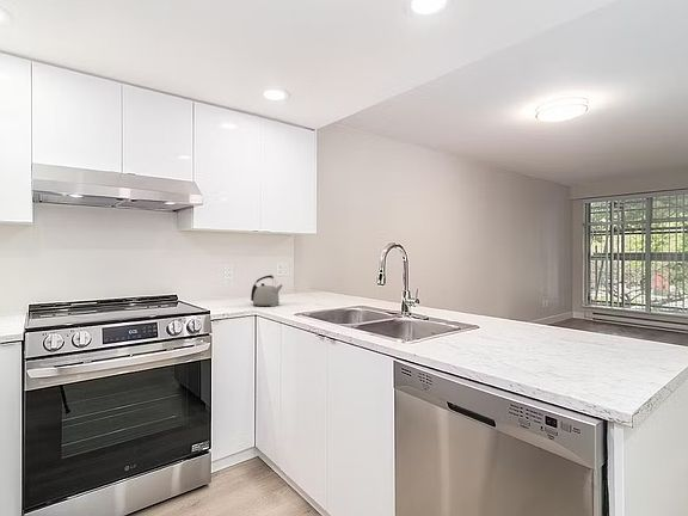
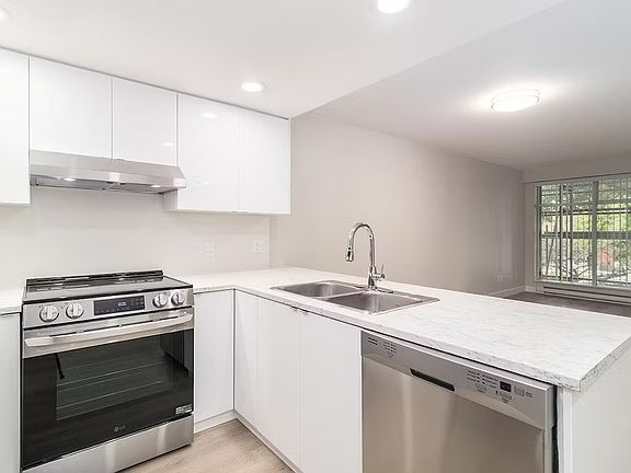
- kettle (266, 289)
